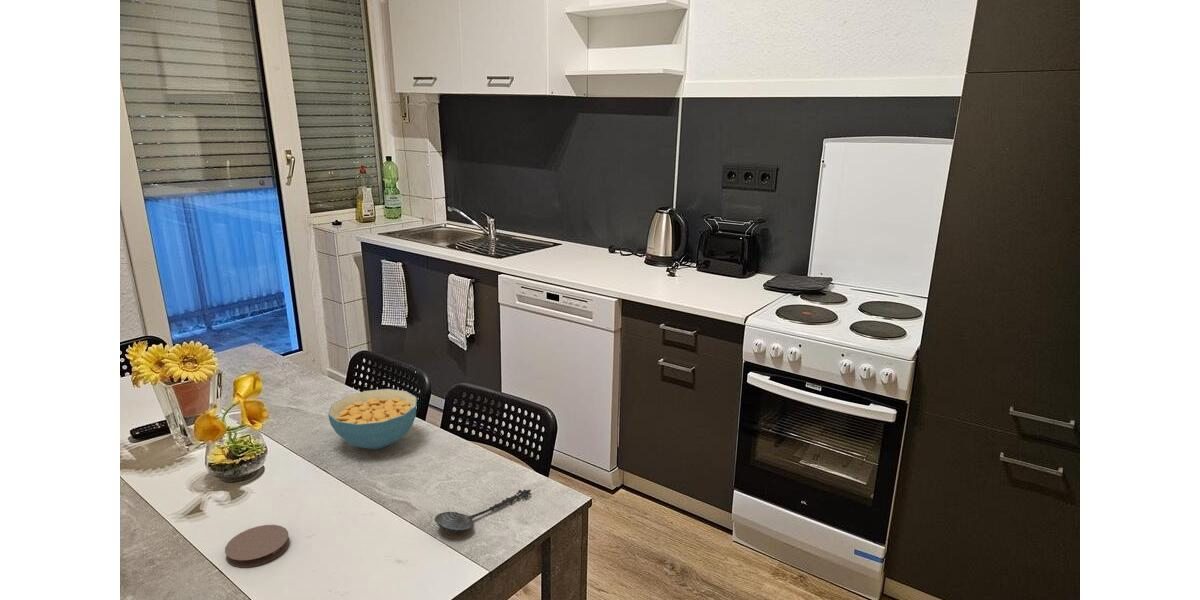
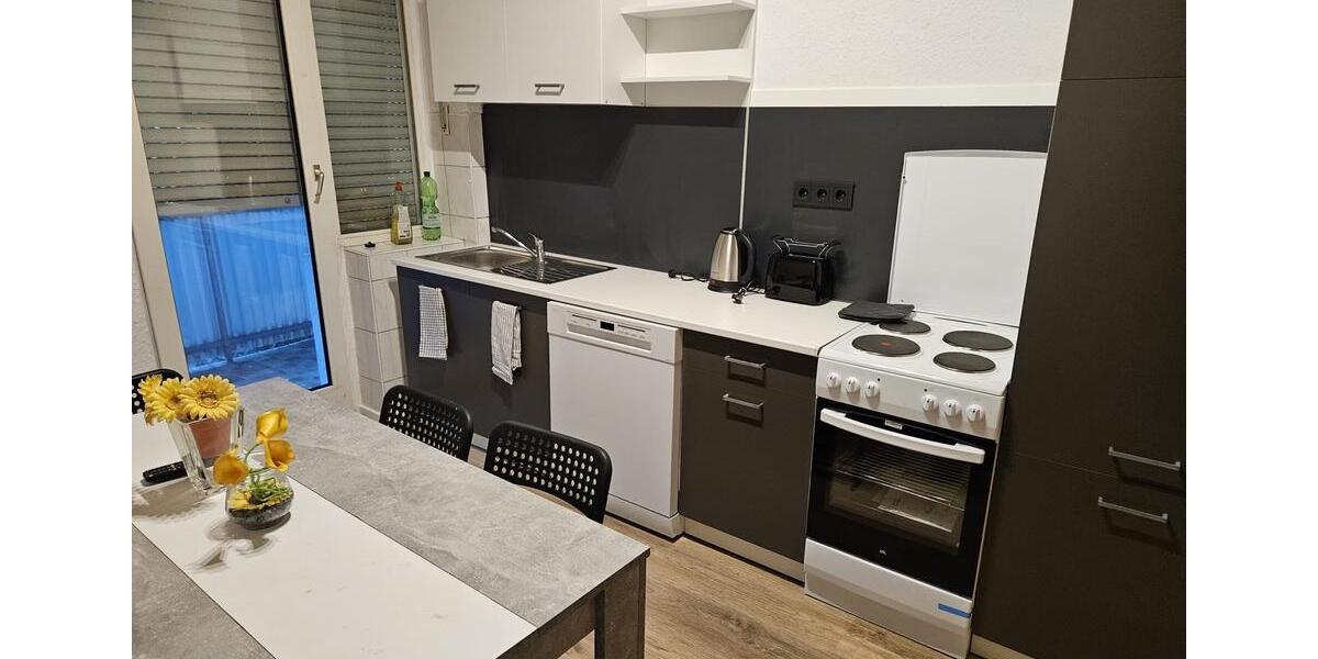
- coaster (257, 545)
- cereal bowl (375, 424)
- spoon (487, 509)
